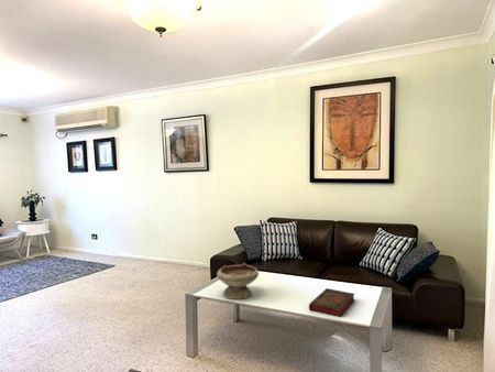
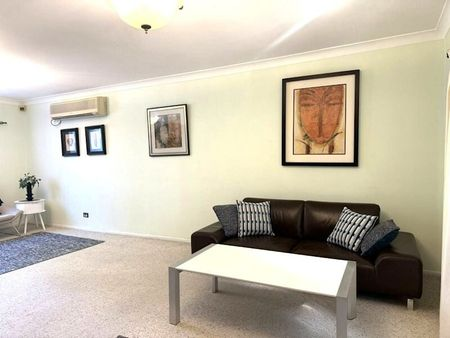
- bowl (238, 281)
- book (332, 302)
